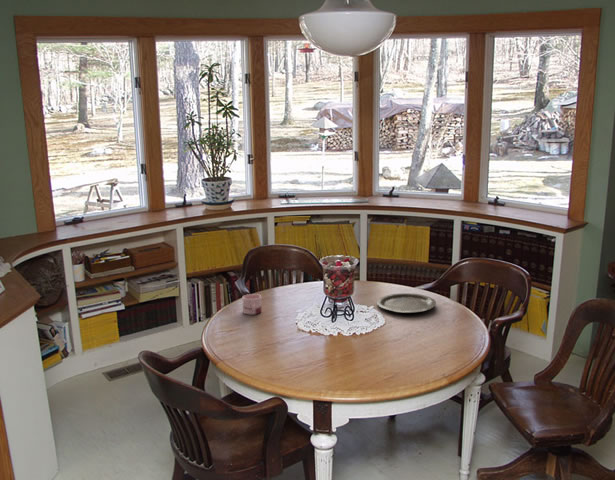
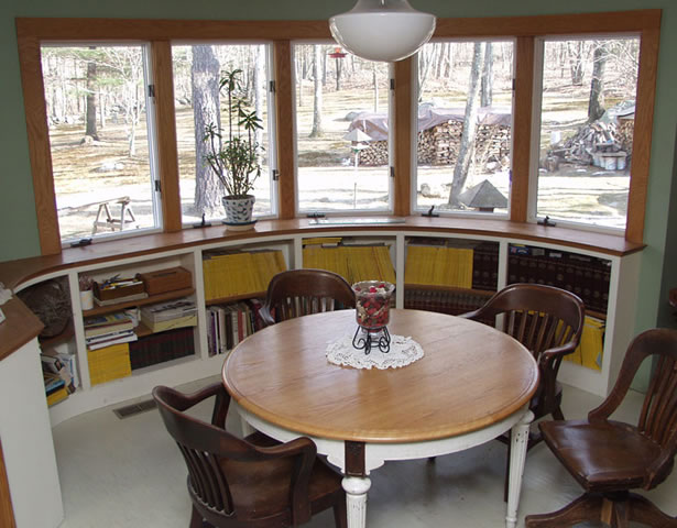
- mug (252, 304)
- plate (406, 303)
